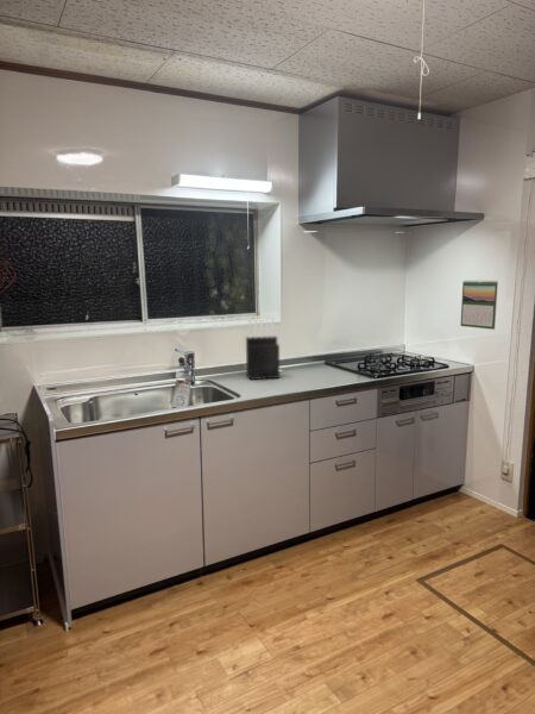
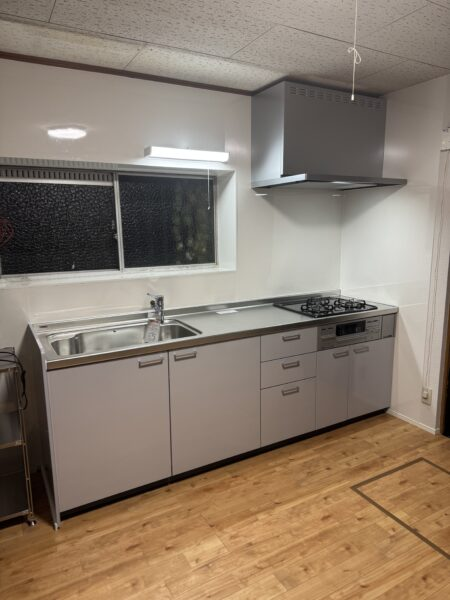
- knife block (263, 347)
- calendar (478, 303)
